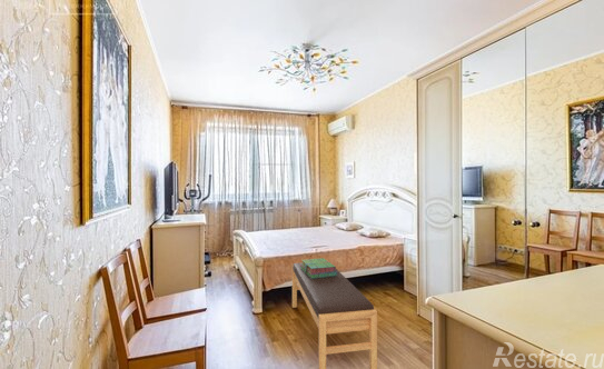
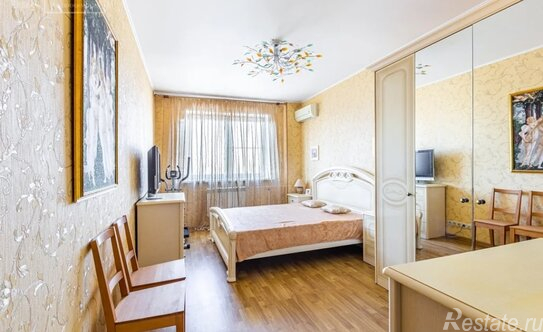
- bench (325, 306)
- stack of books (317, 267)
